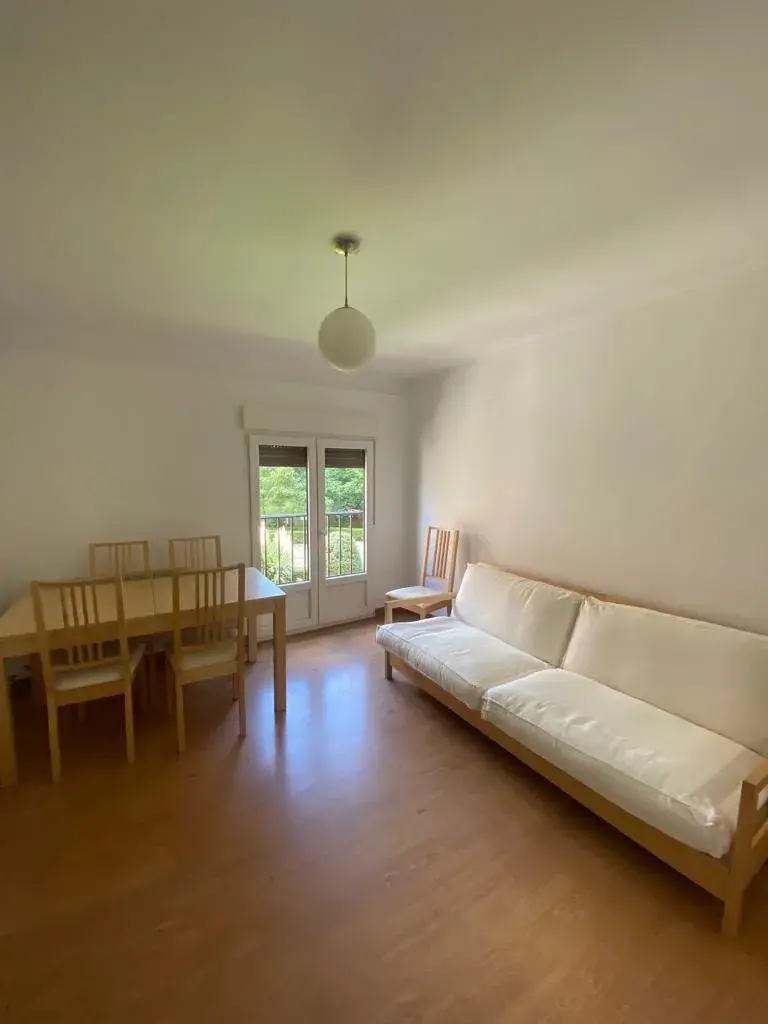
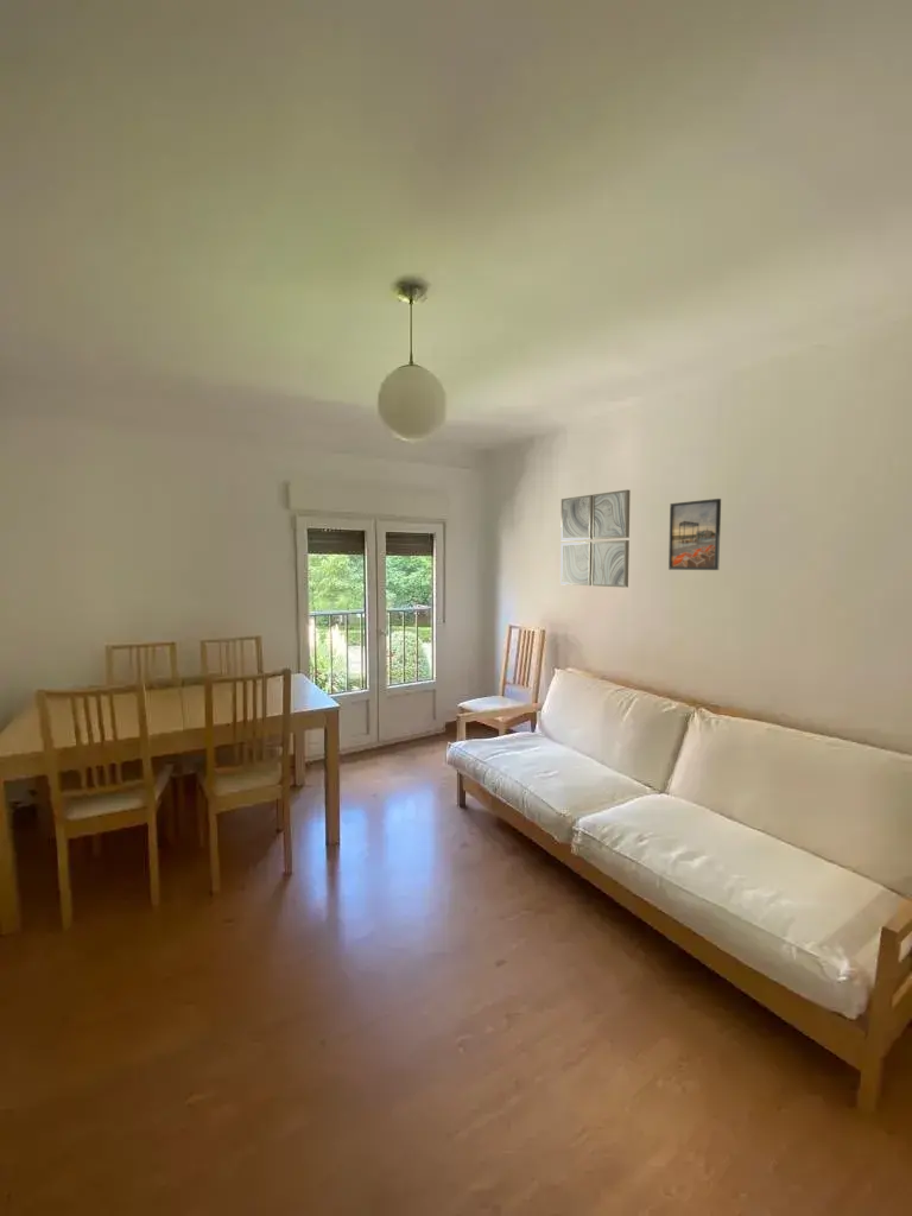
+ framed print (694, 536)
+ wall art (593, 542)
